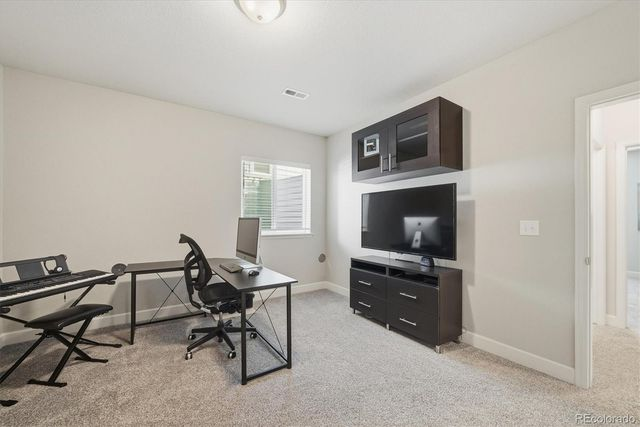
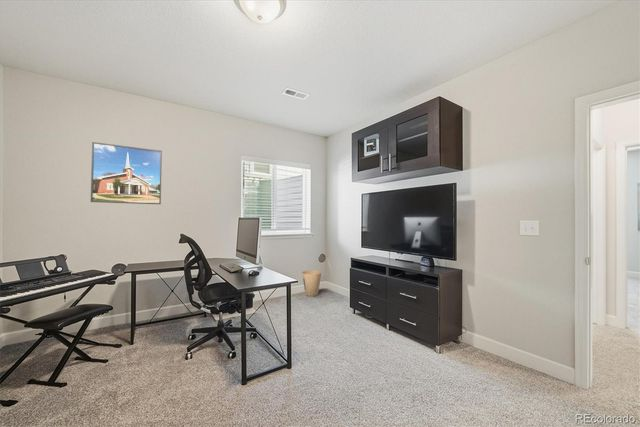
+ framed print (128, 174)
+ trash can (311, 283)
